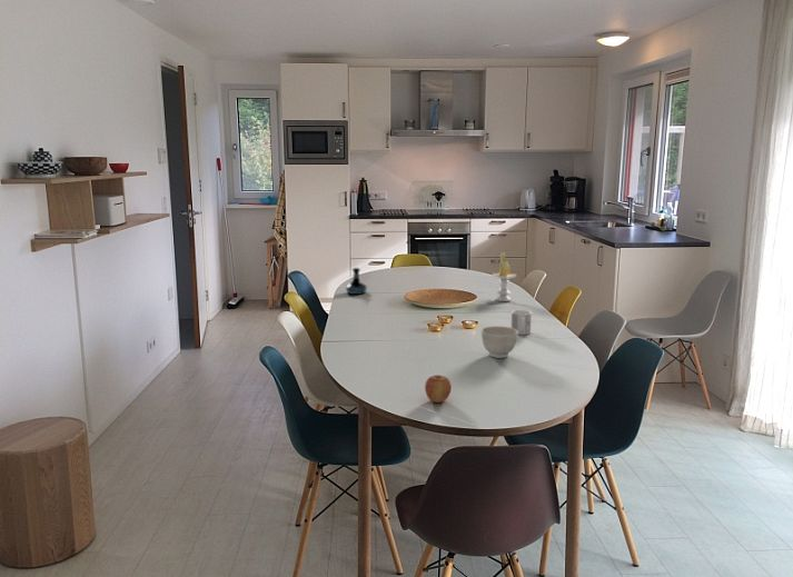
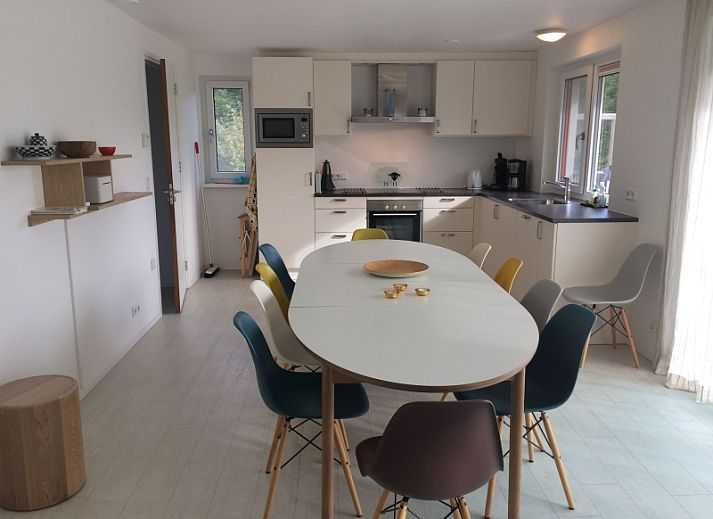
- bowl (498, 342)
- mug (521, 322)
- tequila bottle (356, 280)
- apple (437, 388)
- candle (504, 276)
